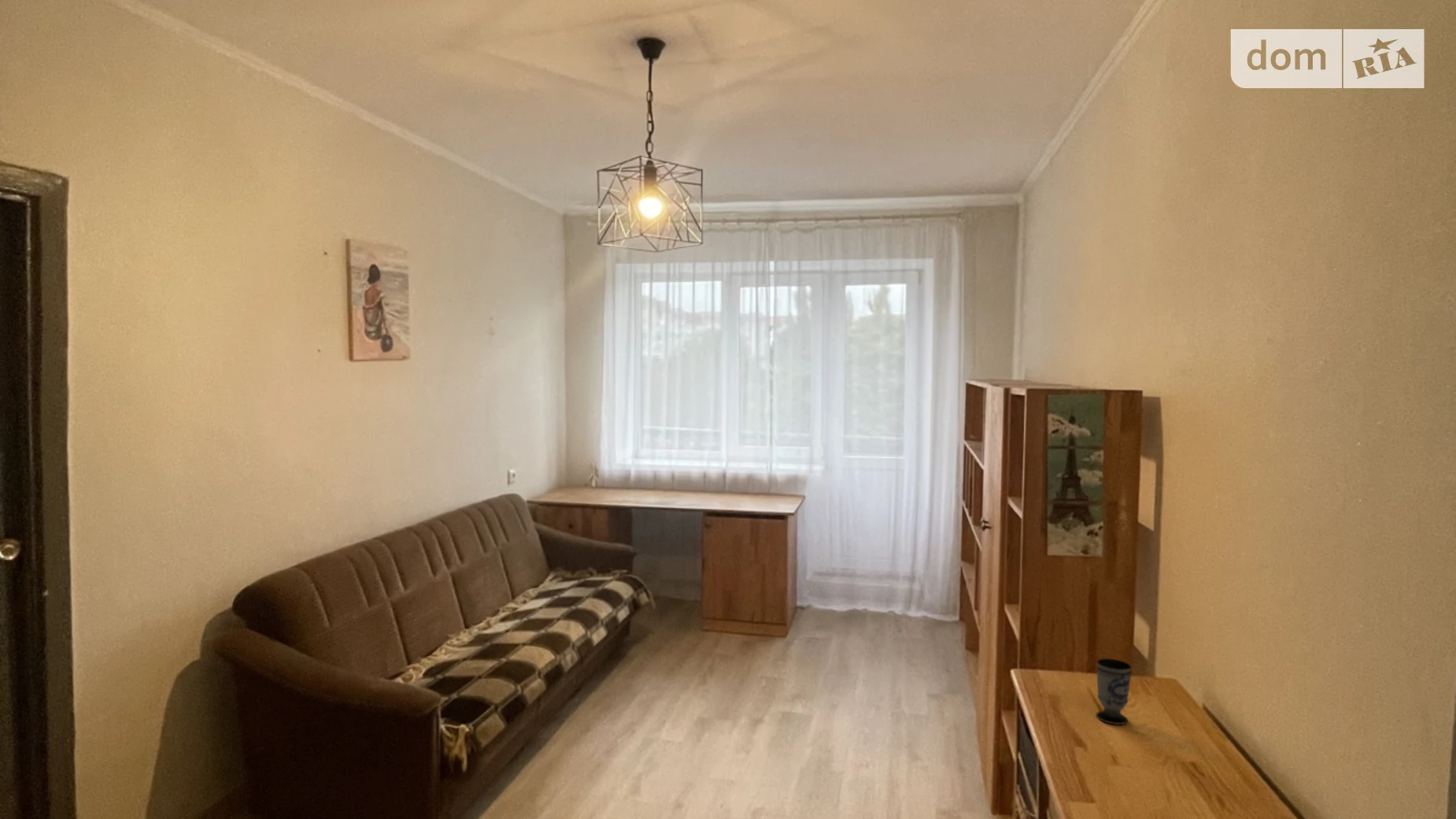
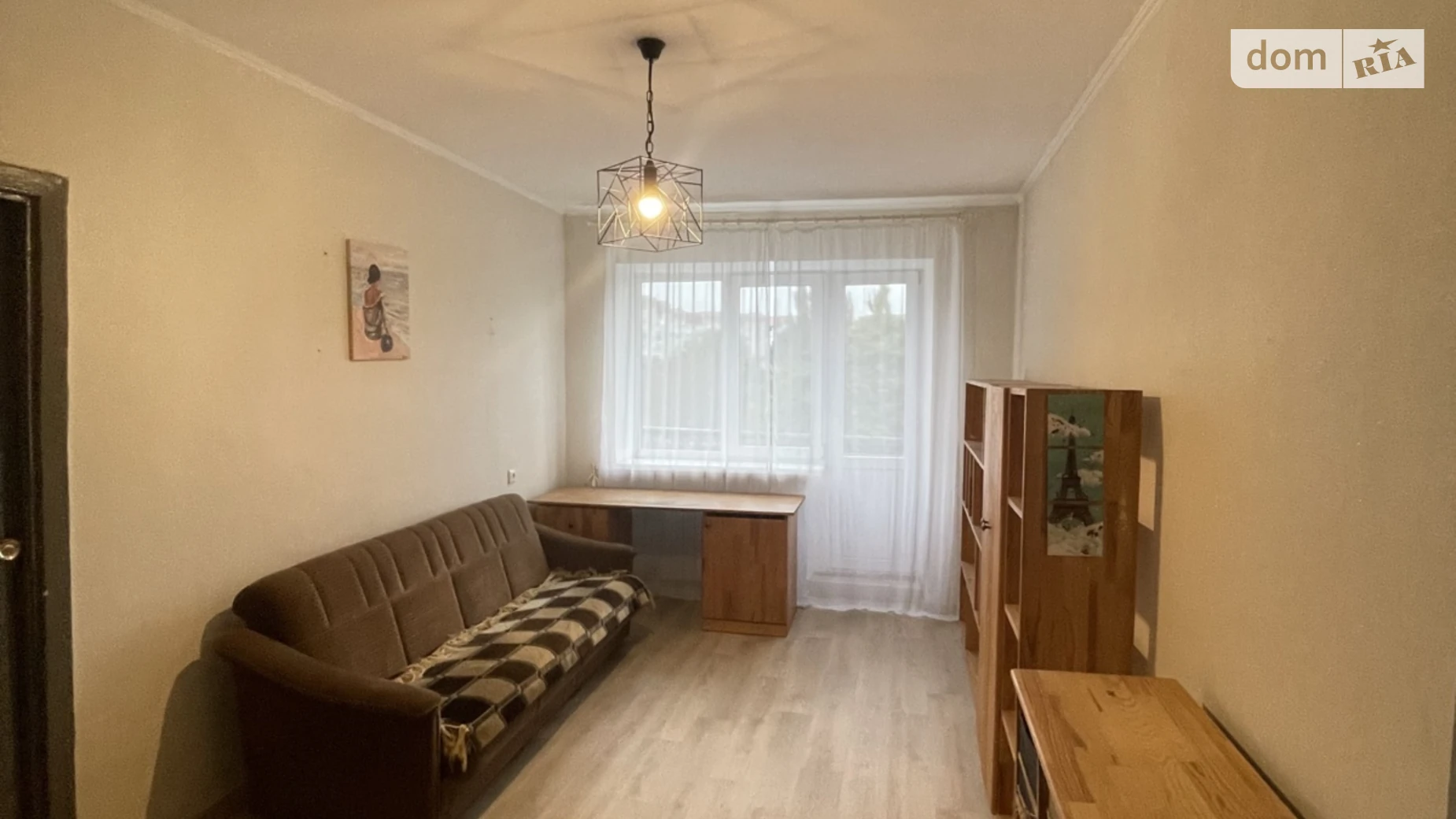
- cup (1113, 691)
